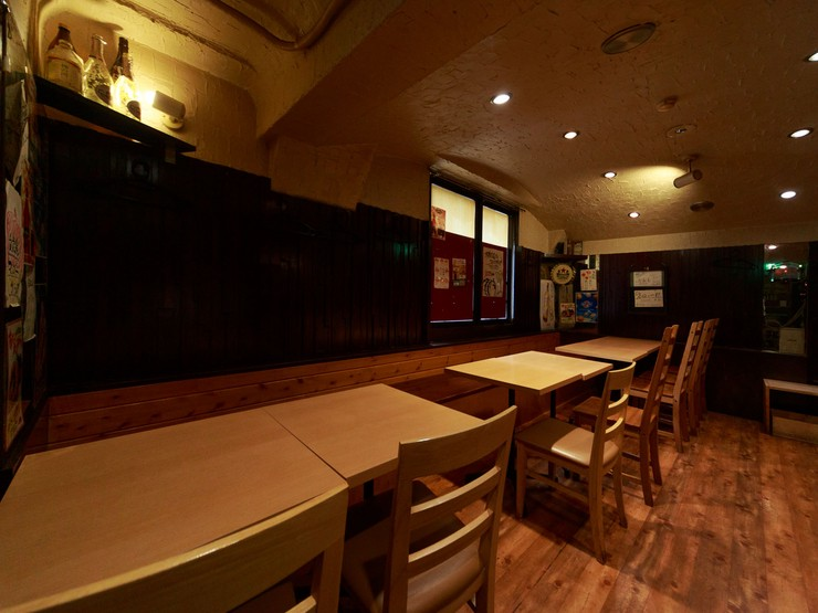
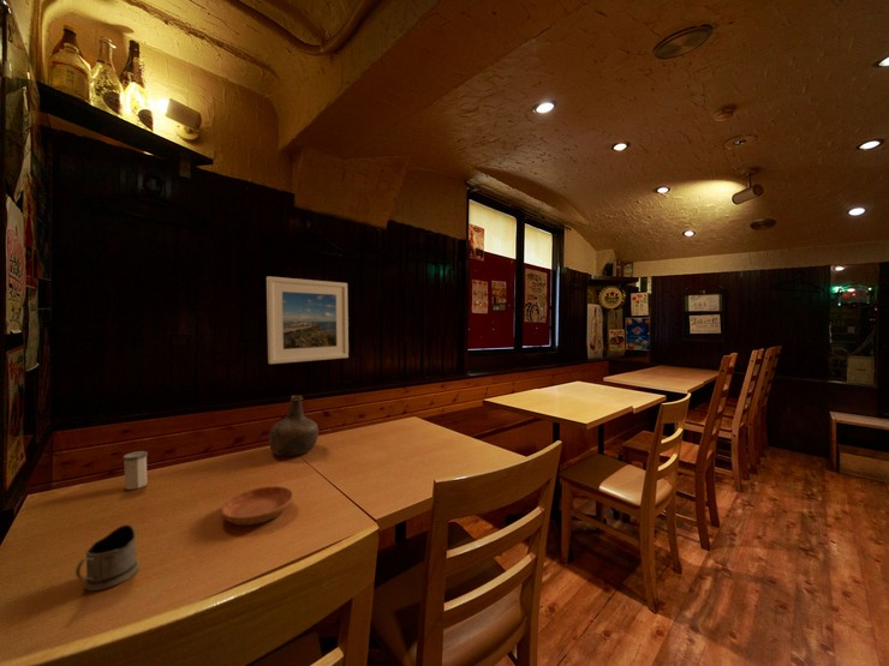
+ bottle (294, 422)
+ salt shaker (136, 469)
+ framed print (310, 320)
+ saucer (258, 505)
+ tea glass holder (105, 559)
